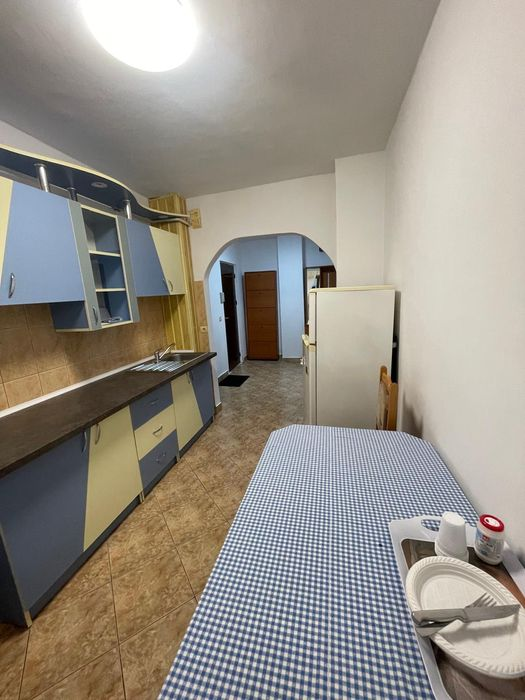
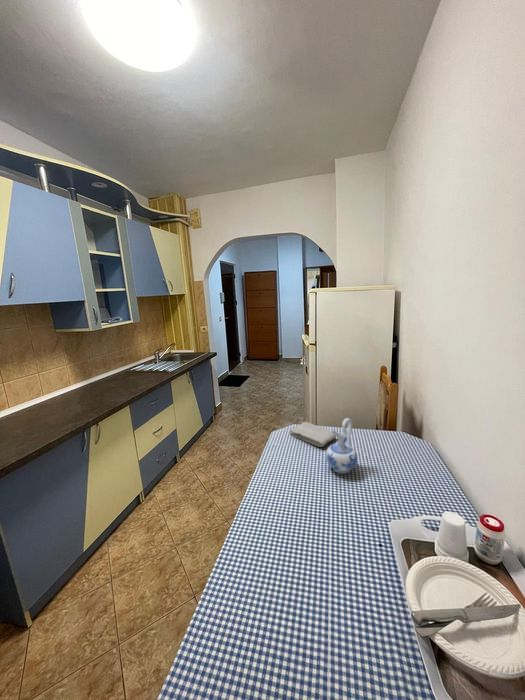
+ ceramic pitcher (341, 445)
+ washcloth (312, 433)
